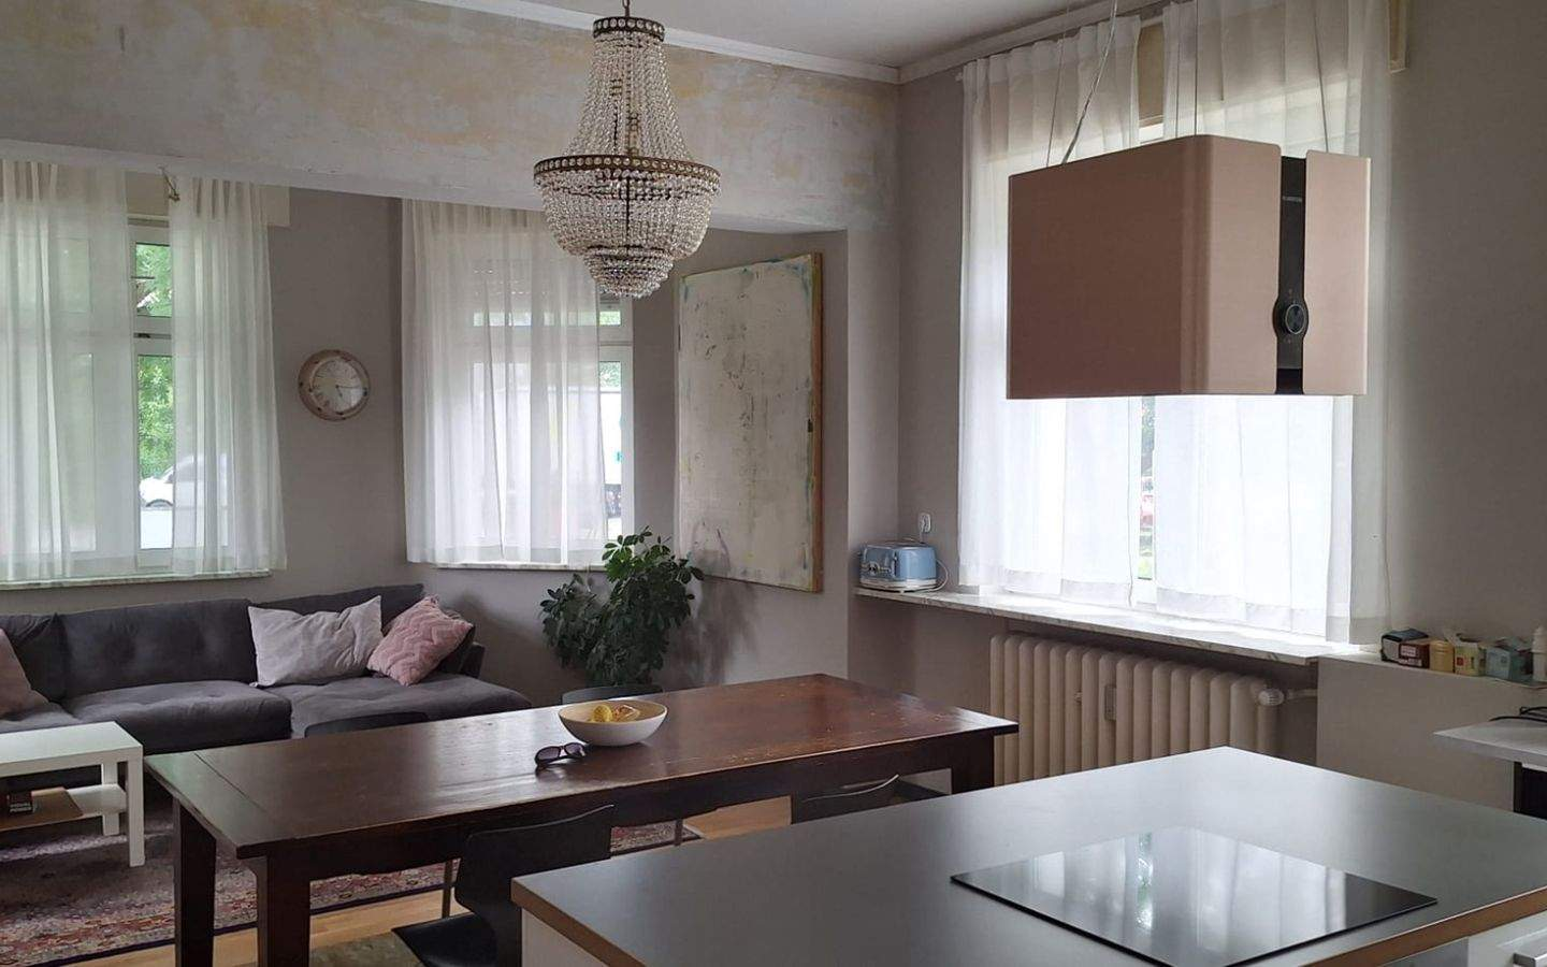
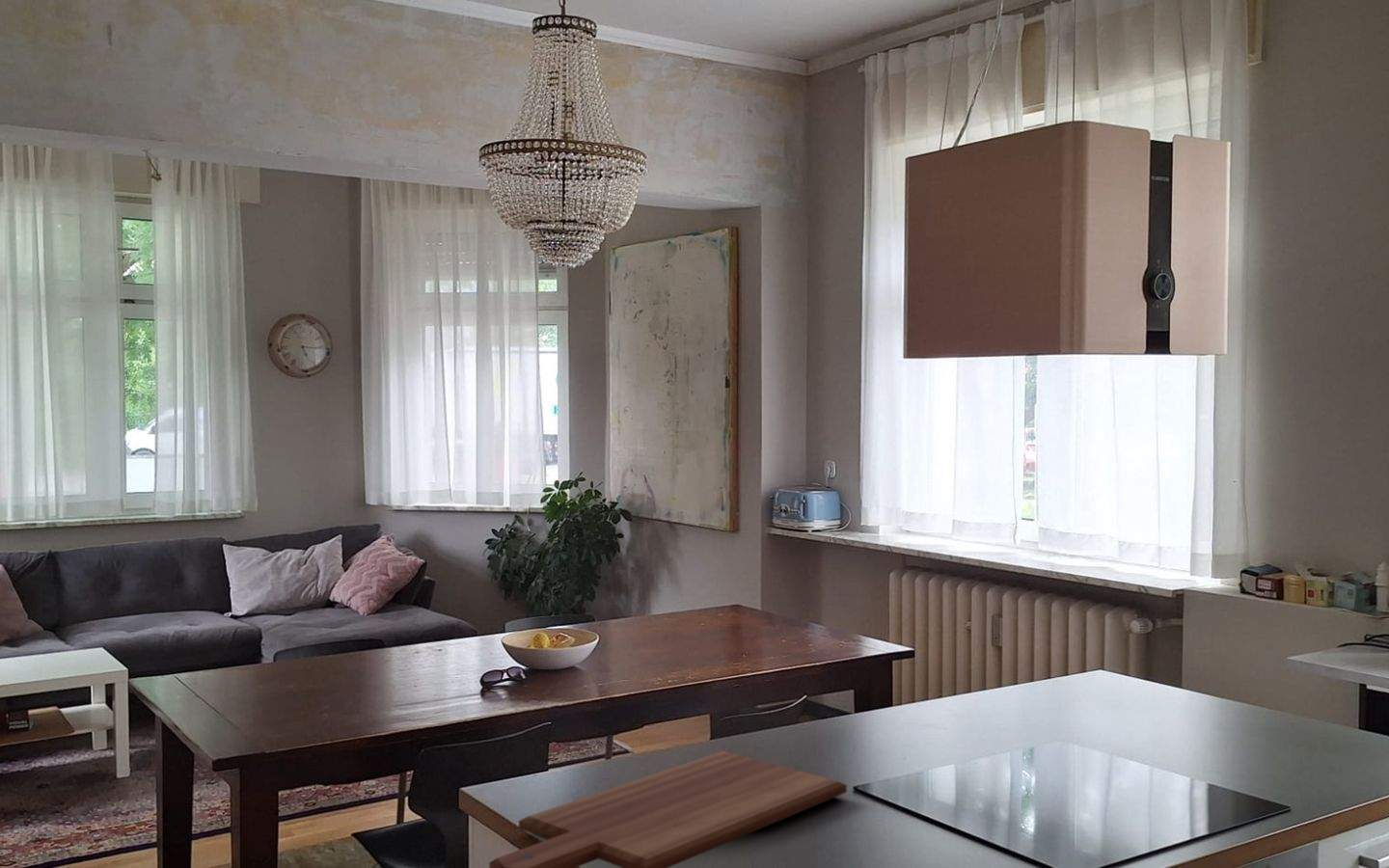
+ cutting board (682, 808)
